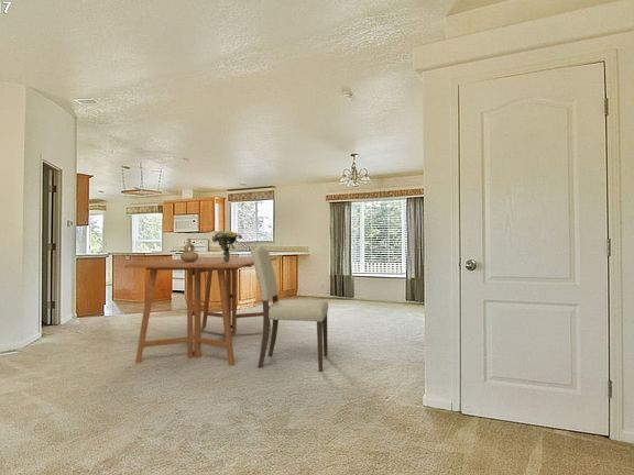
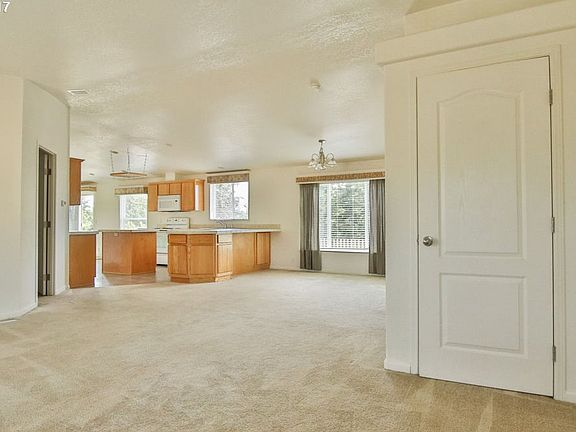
- ceramic jug (189, 251)
- bouquet (226, 245)
- dining table (220, 298)
- chair (291, 303)
